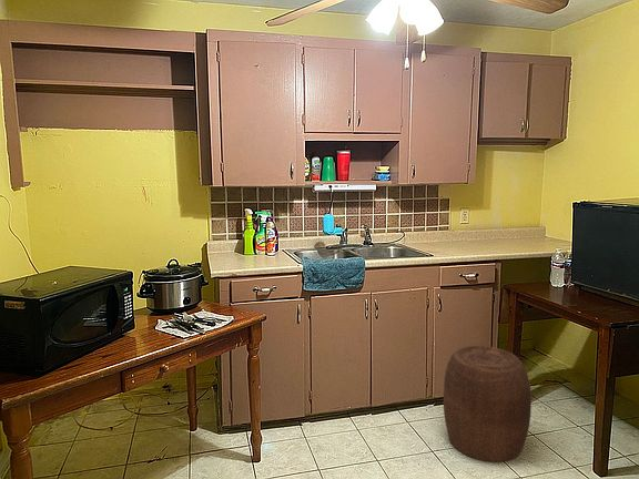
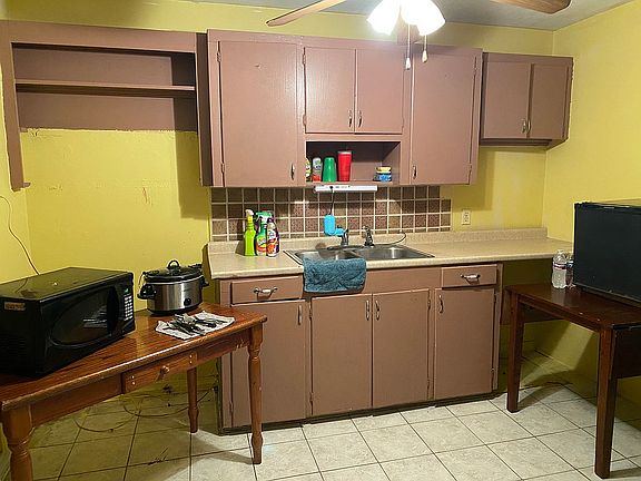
- stool (486, 399)
